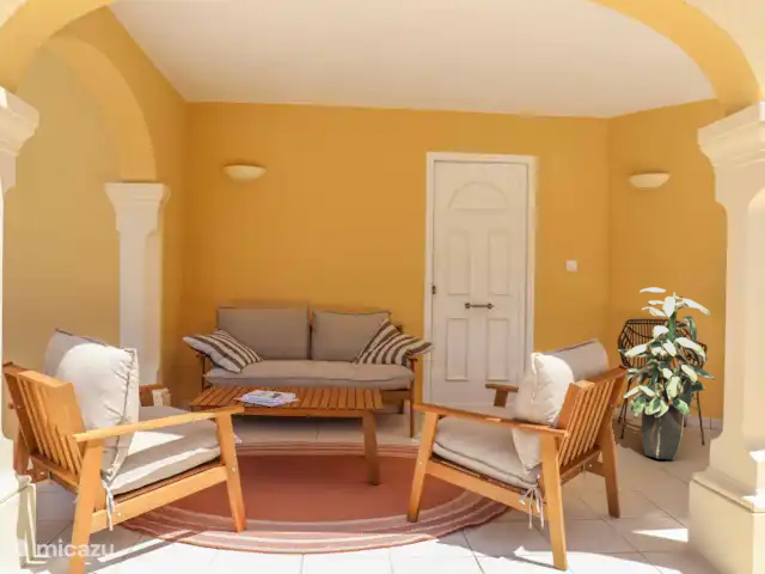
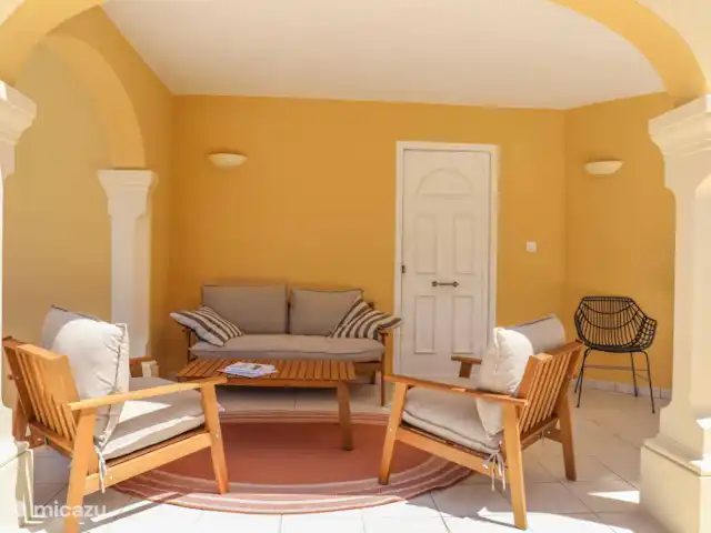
- indoor plant (662, 372)
